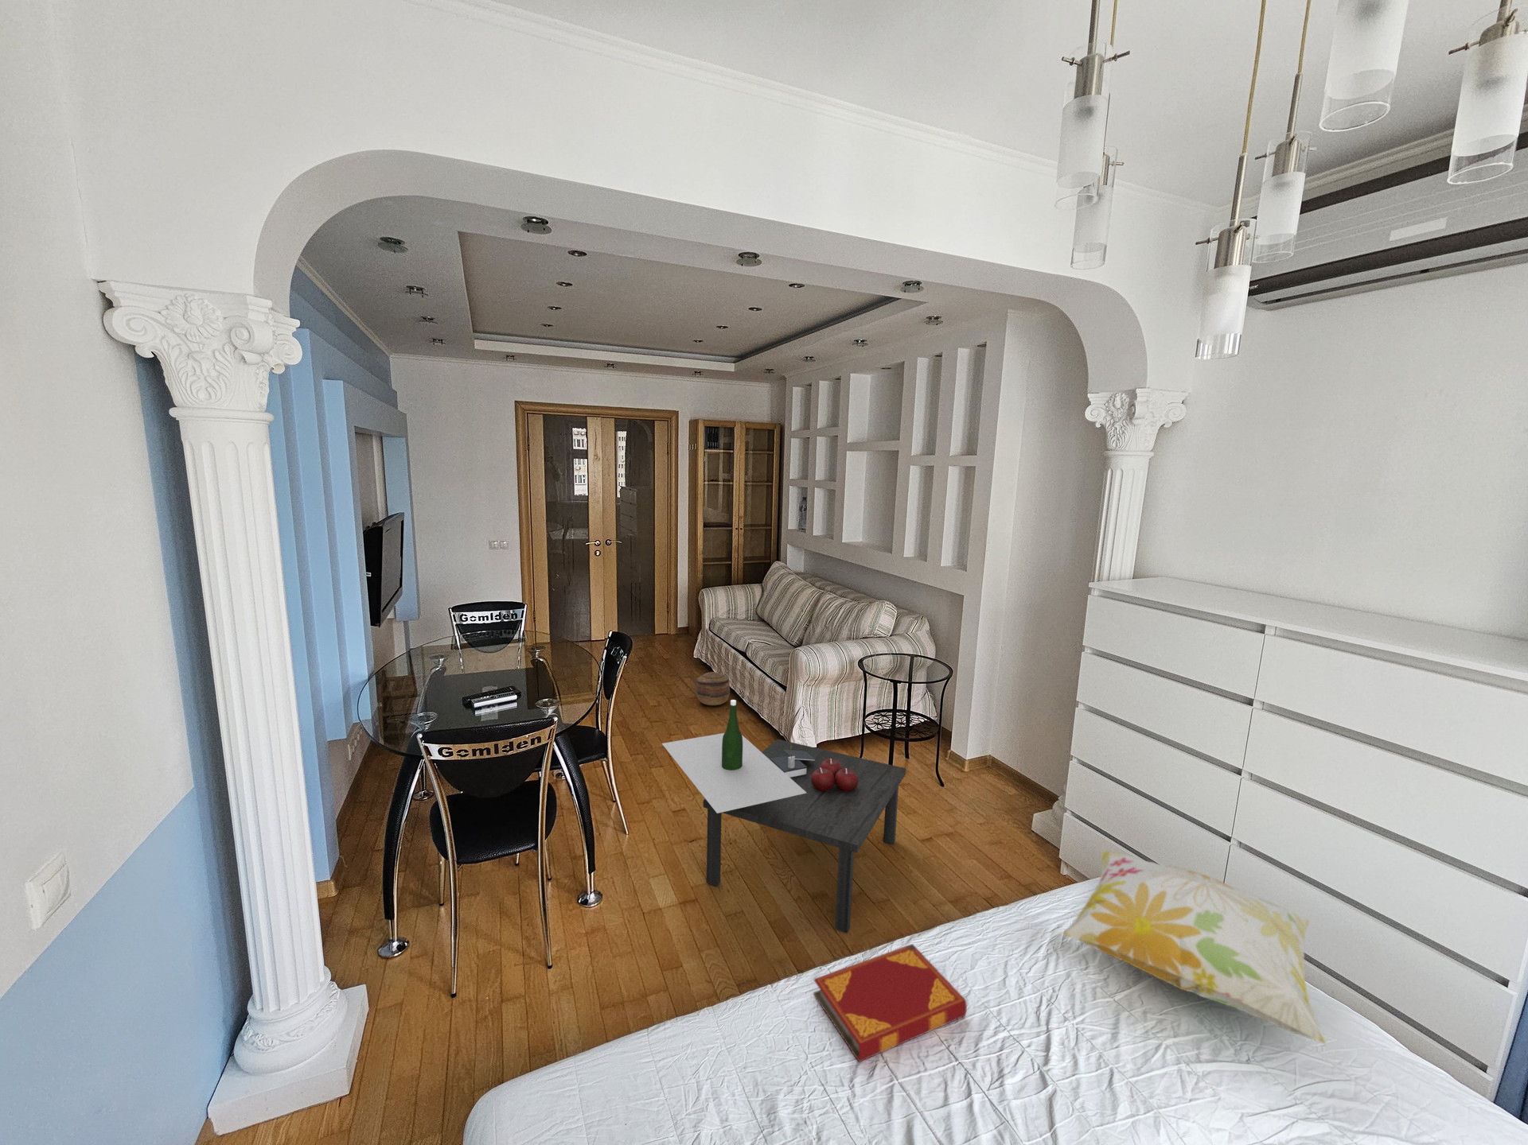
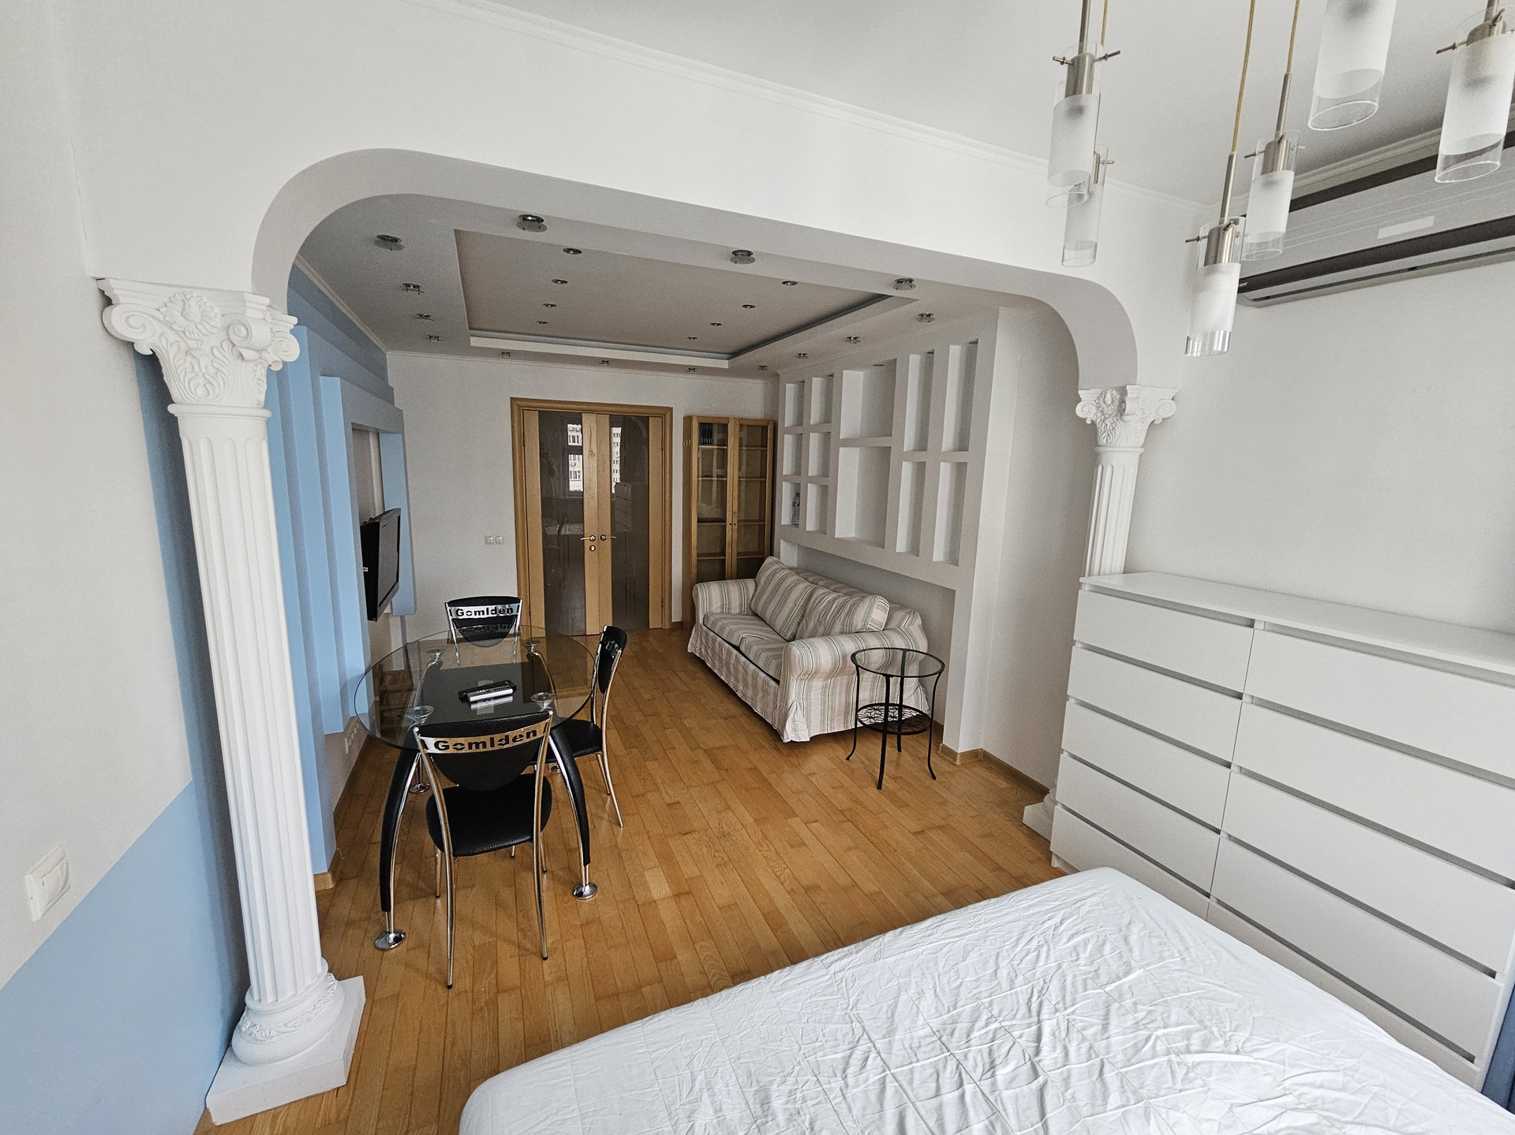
- coffee table (768, 783)
- hardback book (888, 997)
- basket (712, 688)
- decorative pillow (1189, 926)
